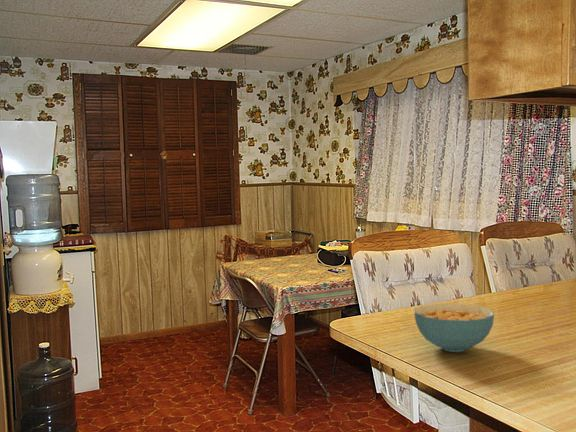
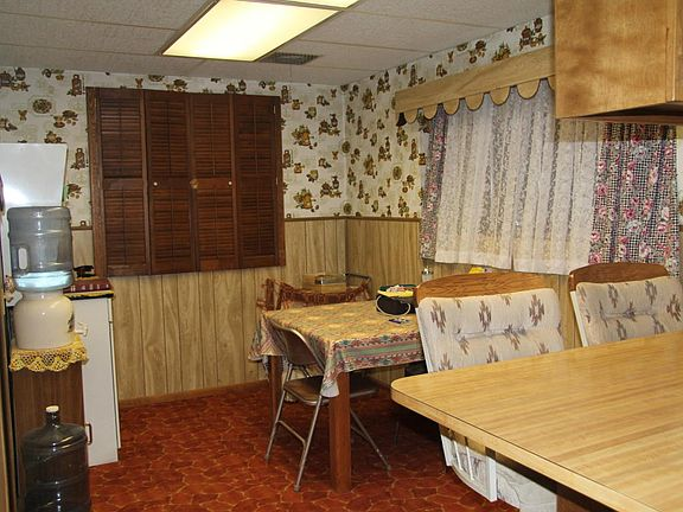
- cereal bowl (453, 330)
